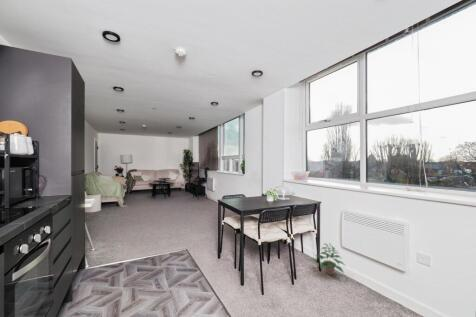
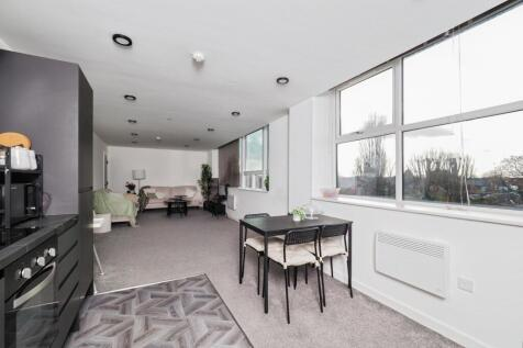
- potted plant (330, 259)
